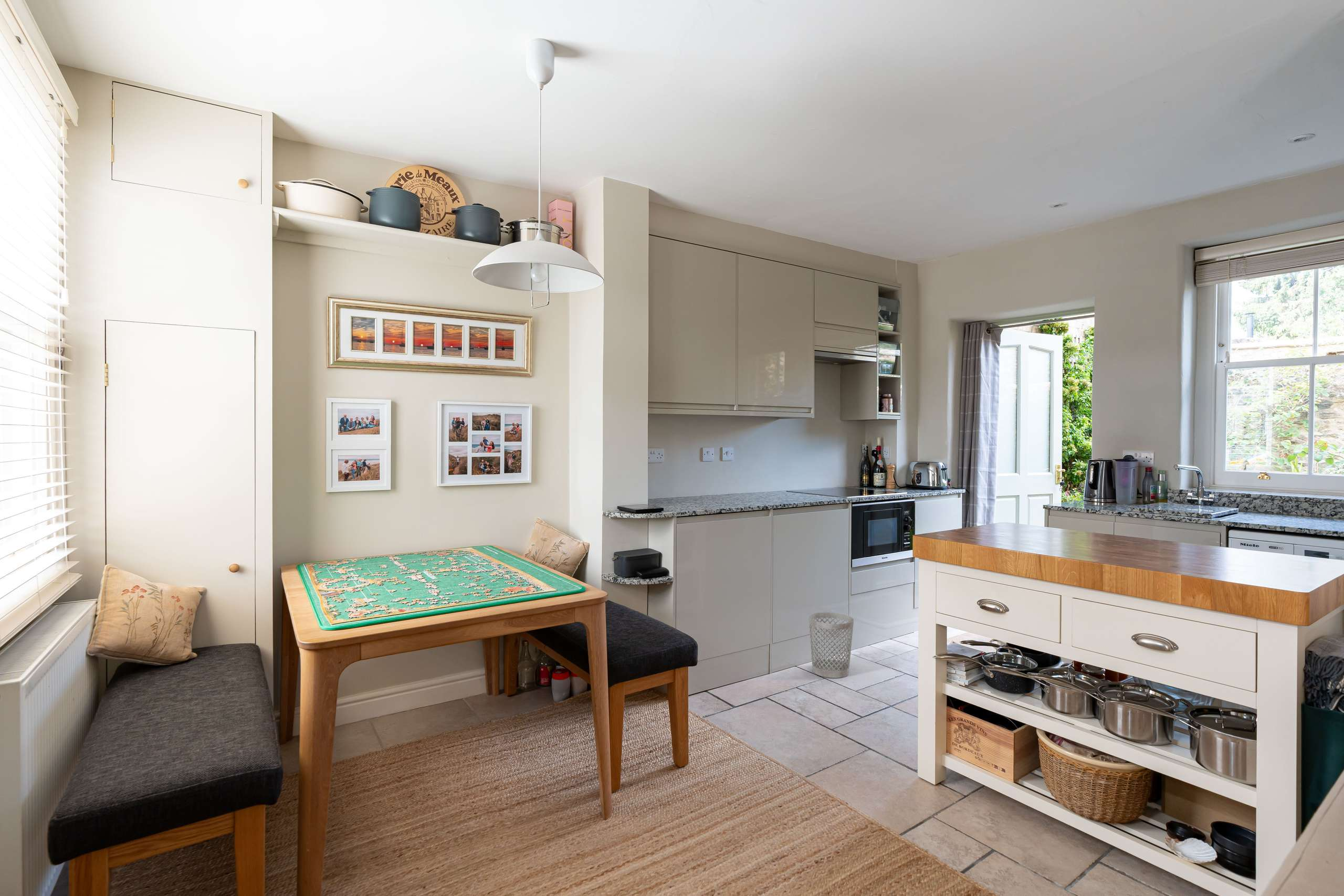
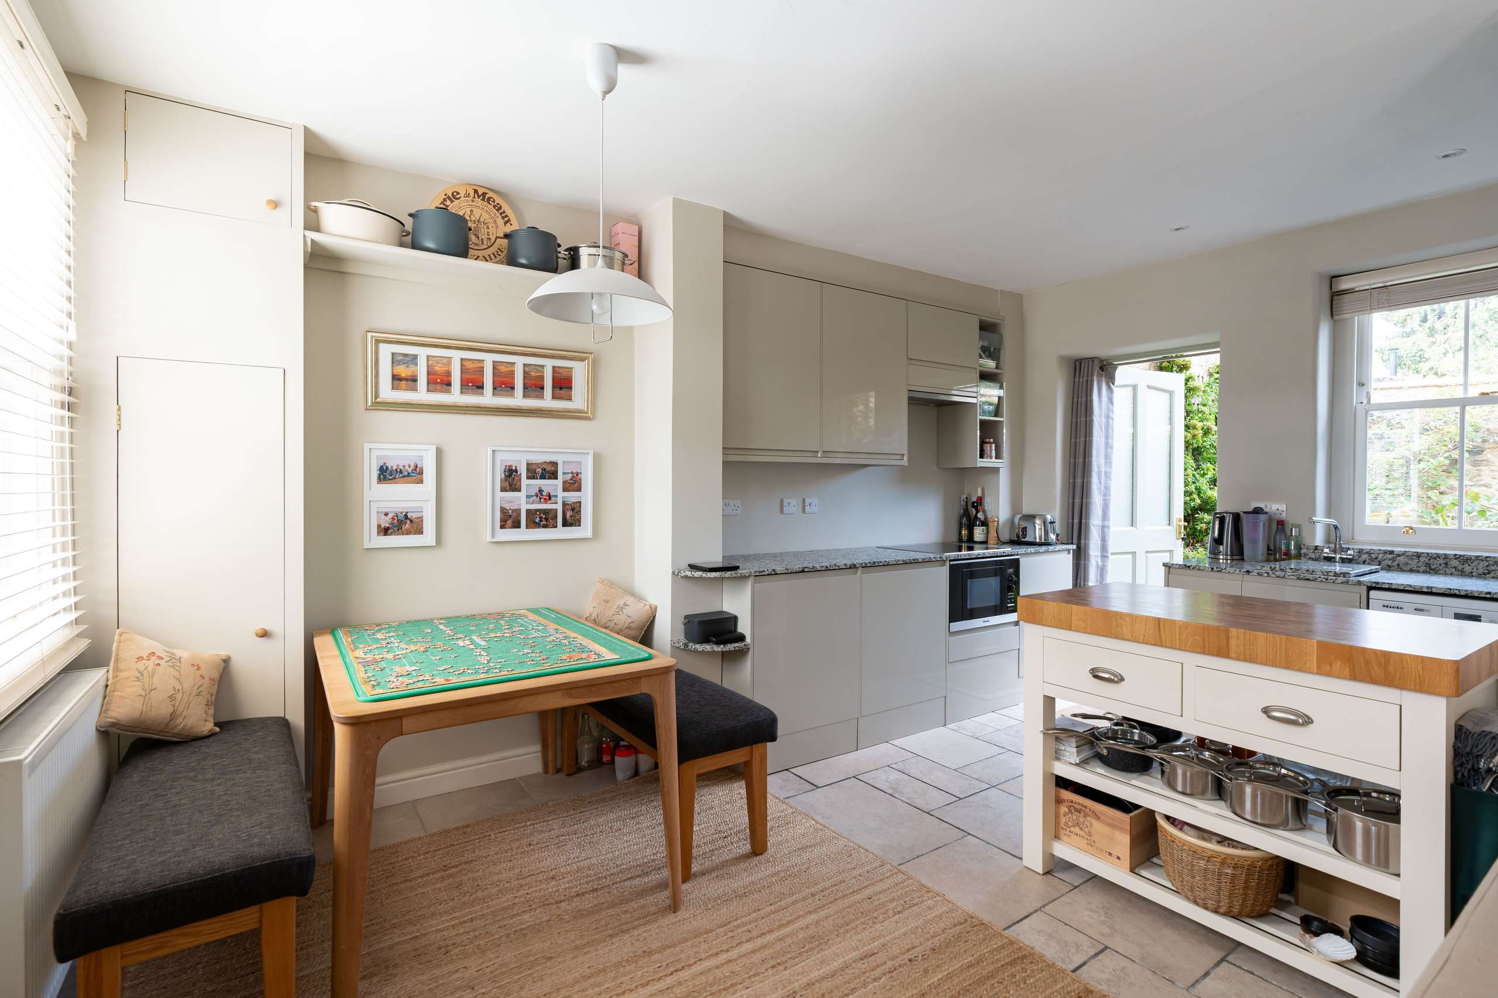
- wastebasket (831, 645)
